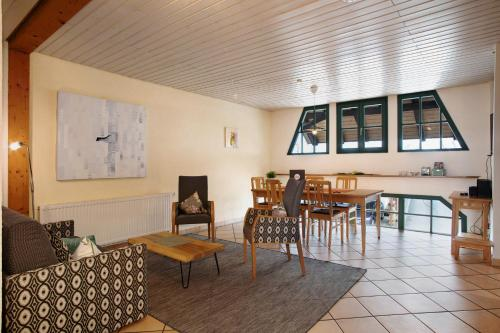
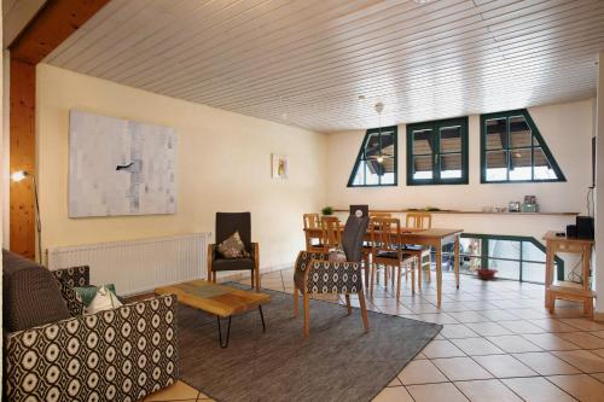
+ basket (483, 268)
